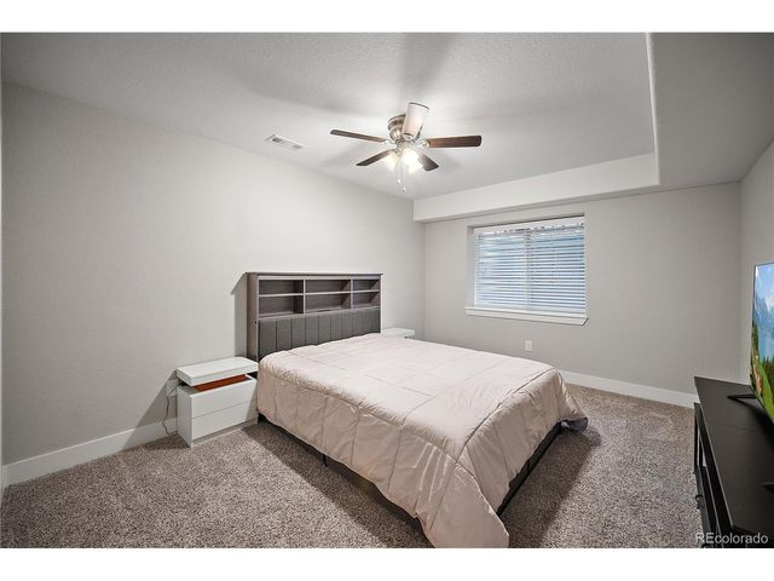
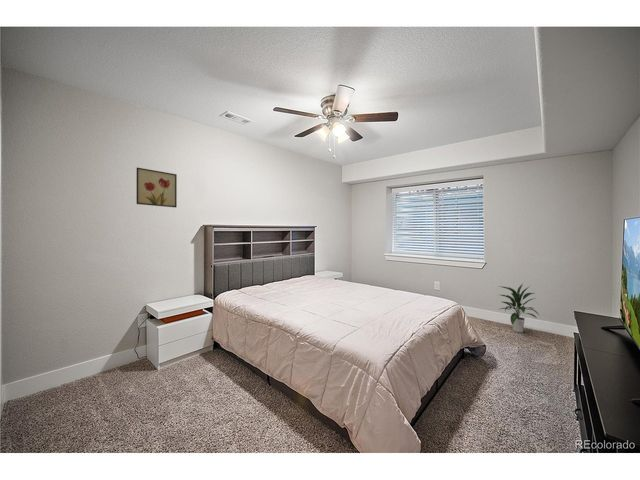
+ wall art (157, 188)
+ indoor plant (516, 307)
